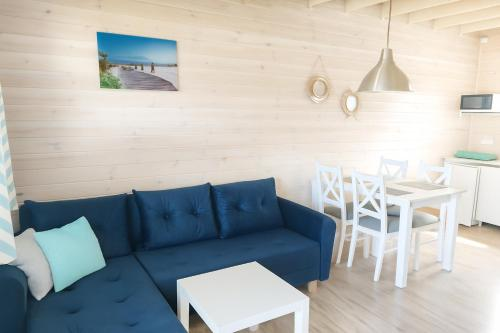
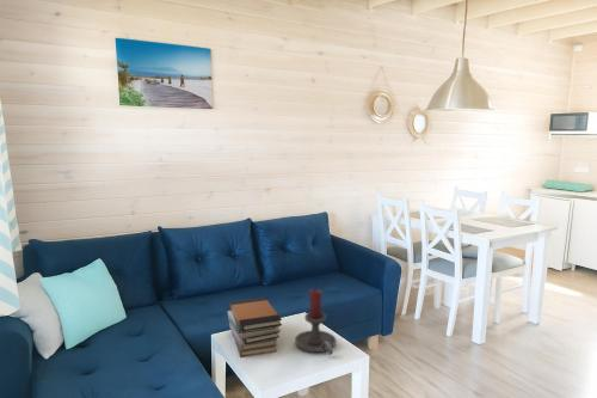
+ candle holder (318, 319)
+ book stack (253, 324)
